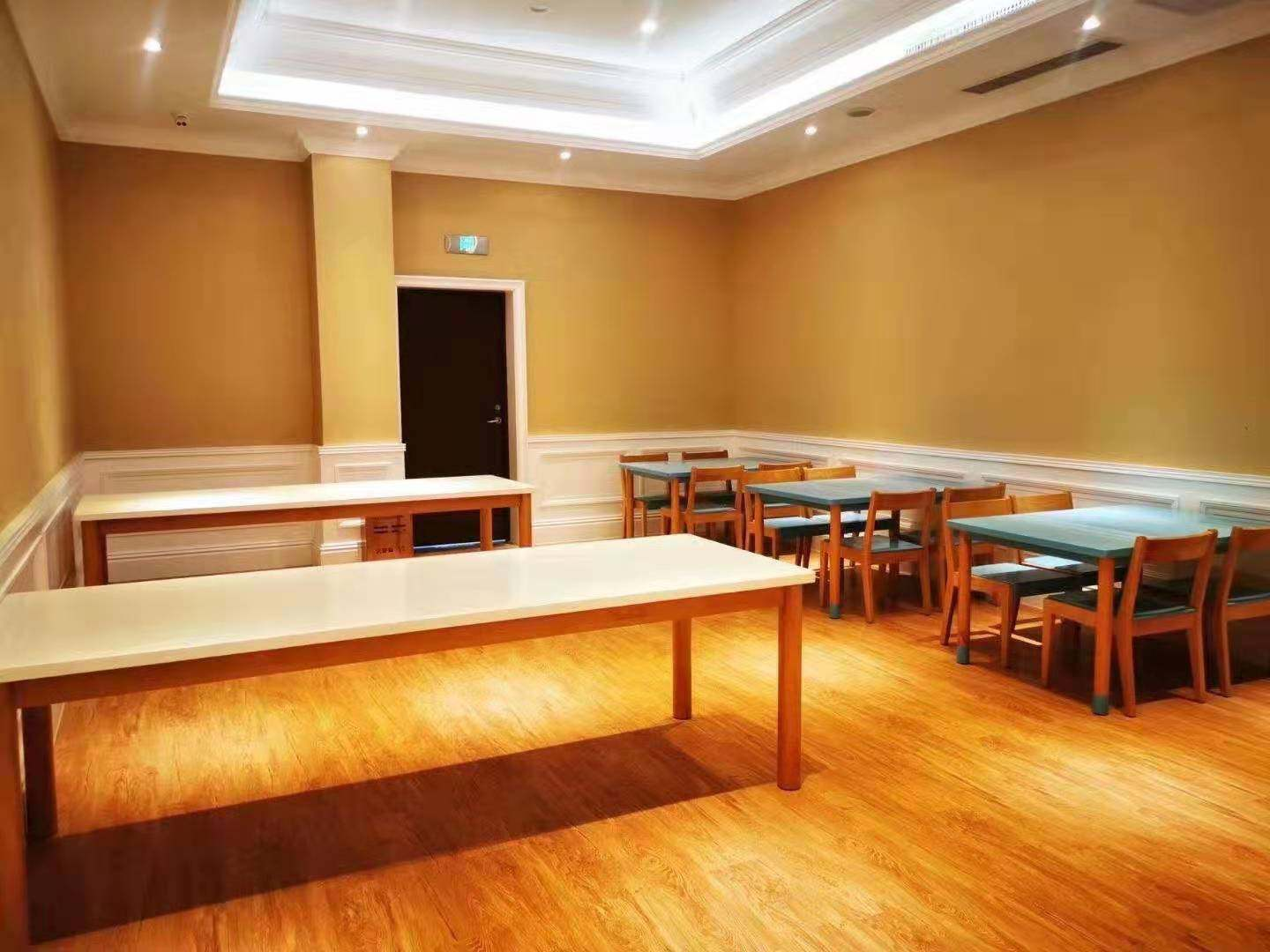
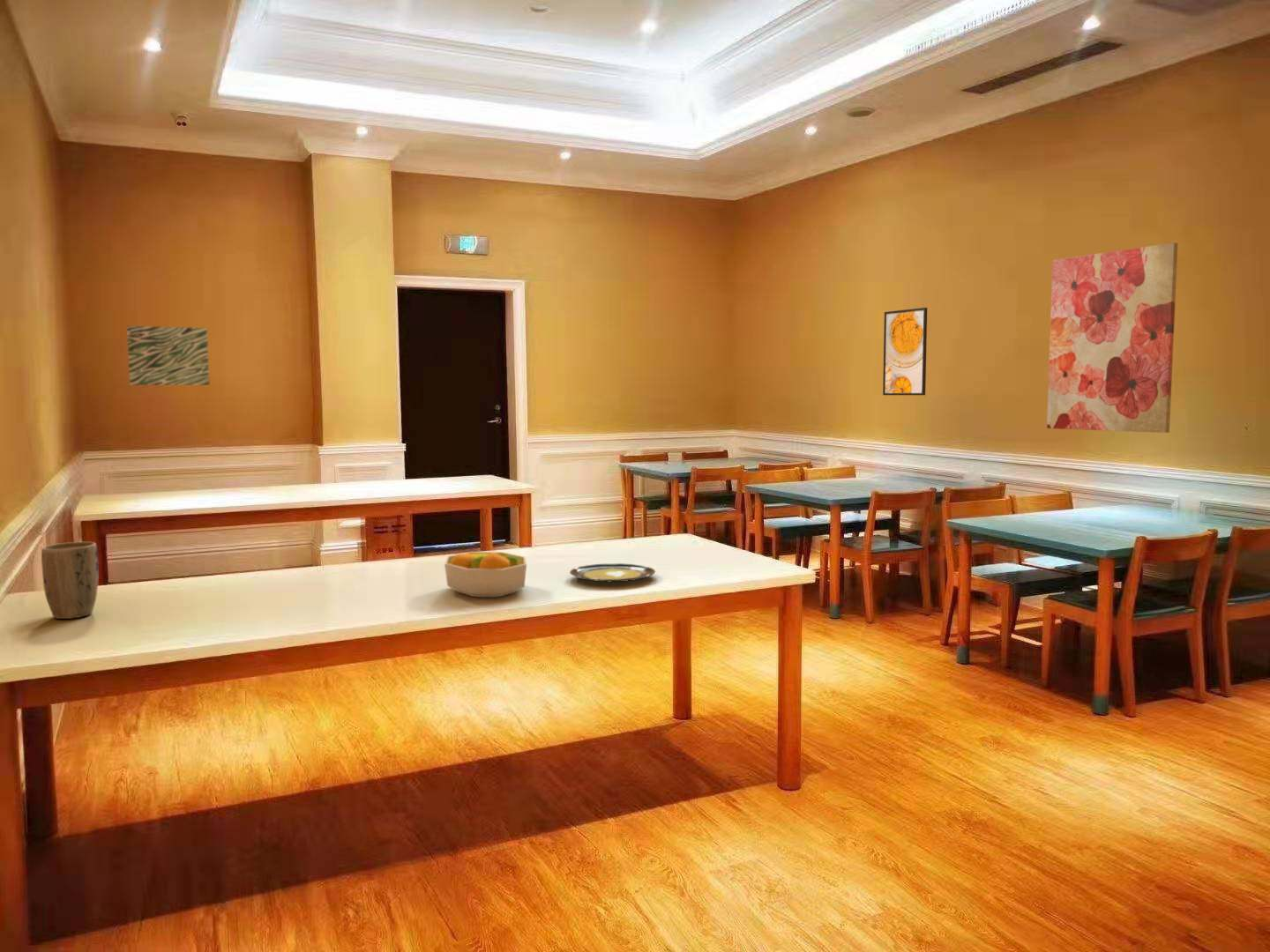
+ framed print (904, 353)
+ fruit bowl (486, 568)
+ plant pot (71, 580)
+ wall art (168, 355)
+ wall art (1108, 341)
+ plate (612, 574)
